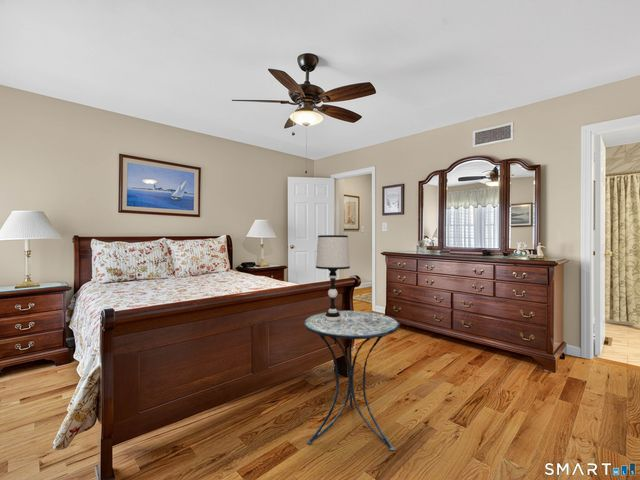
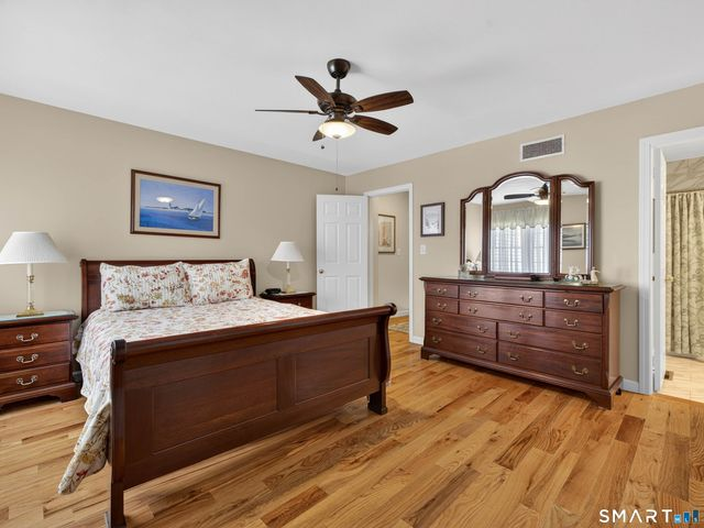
- side table (350, 375)
- table lamp (332, 276)
